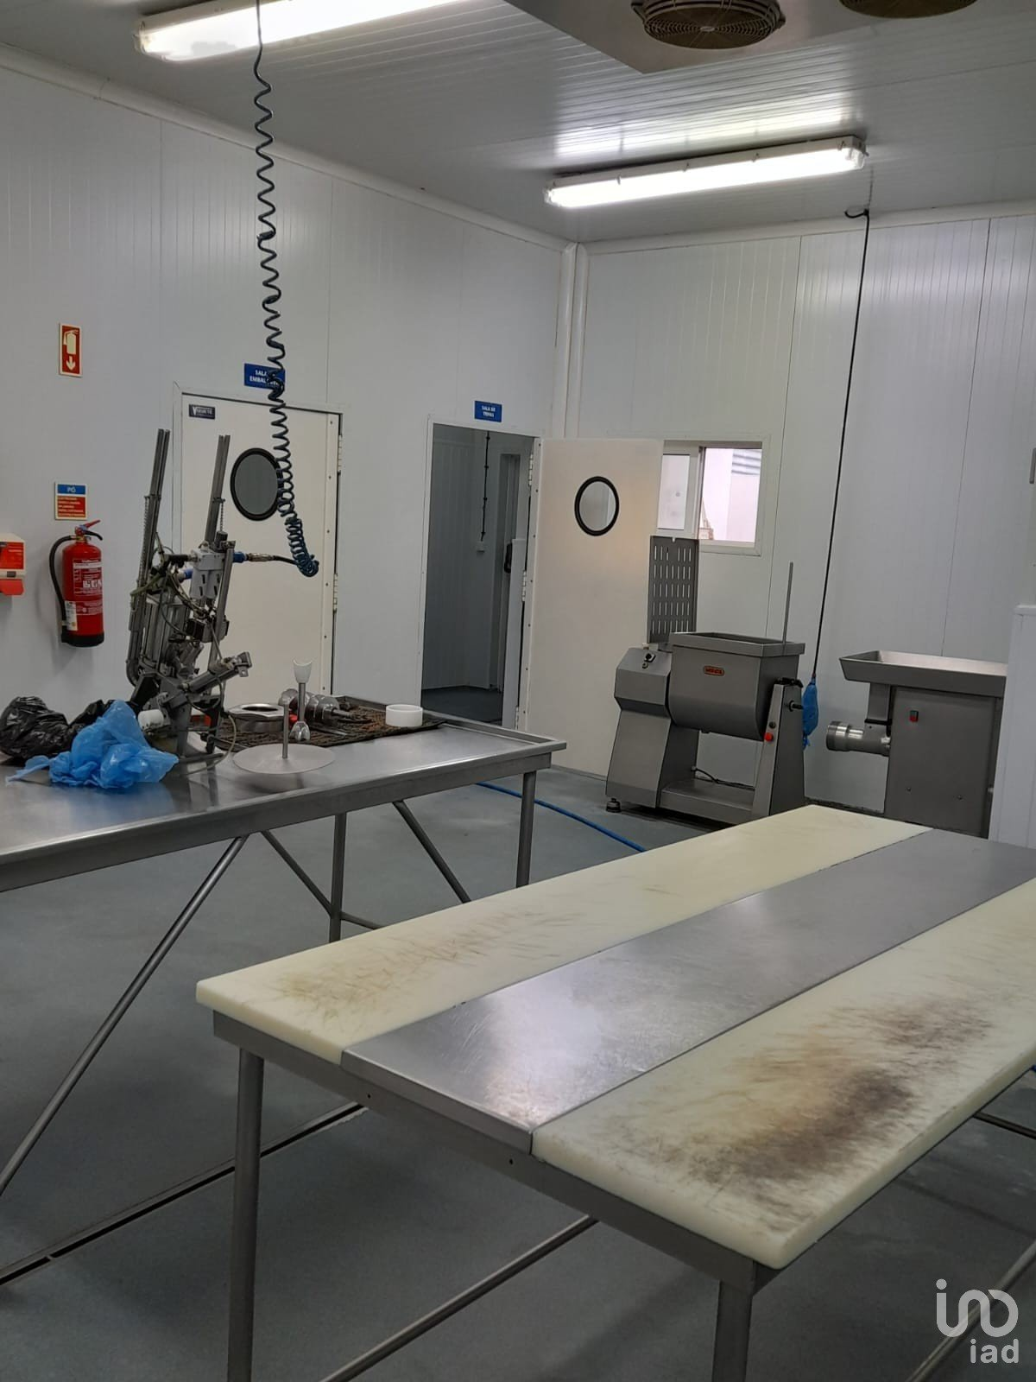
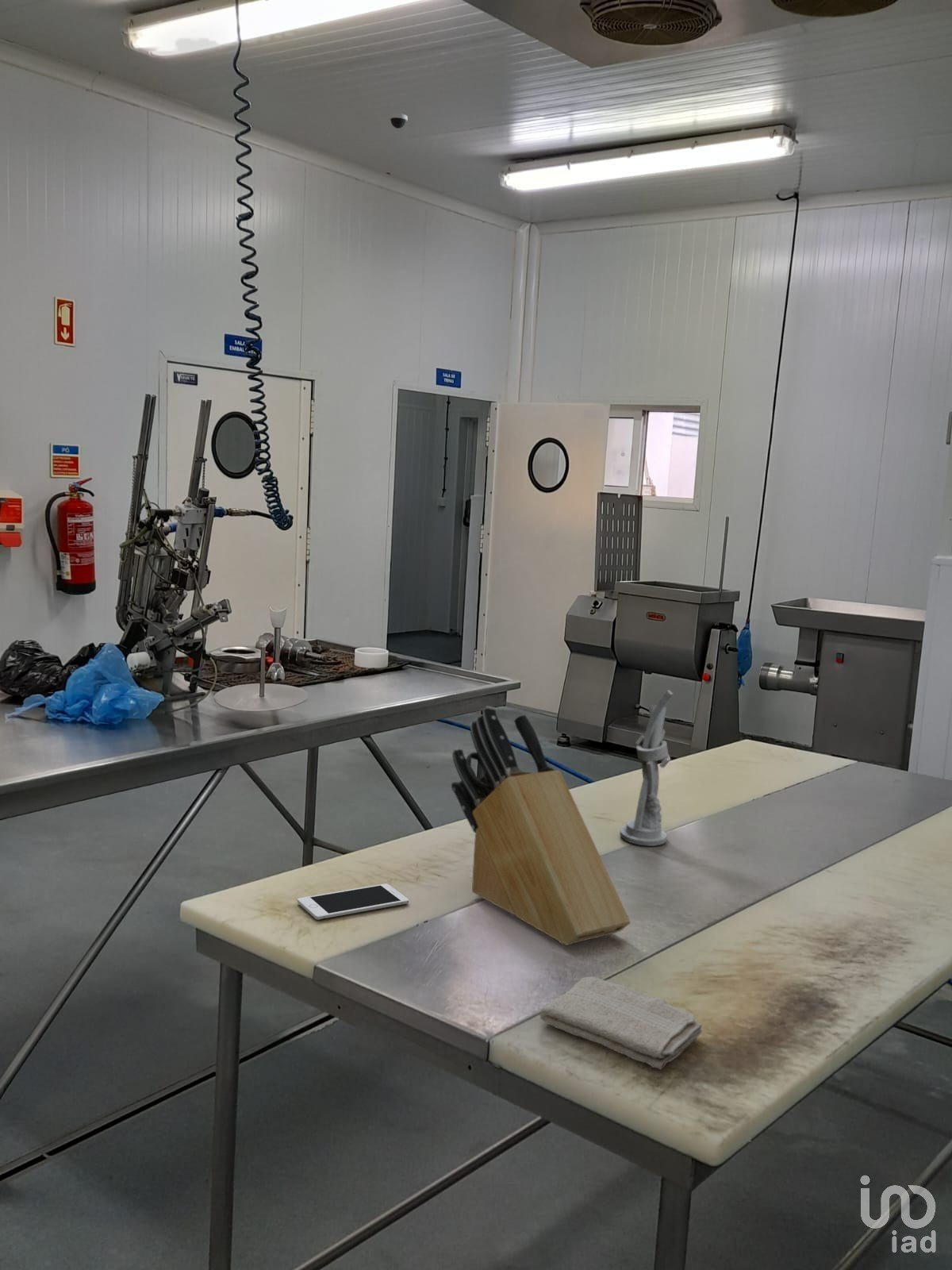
+ knife block (536, 814)
+ cell phone (353, 901)
+ dome security camera (397, 121)
+ washcloth (621, 1018)
+ utensil holder (650, 764)
